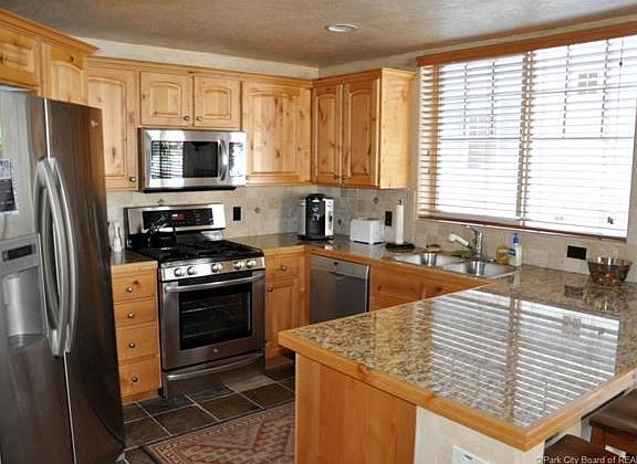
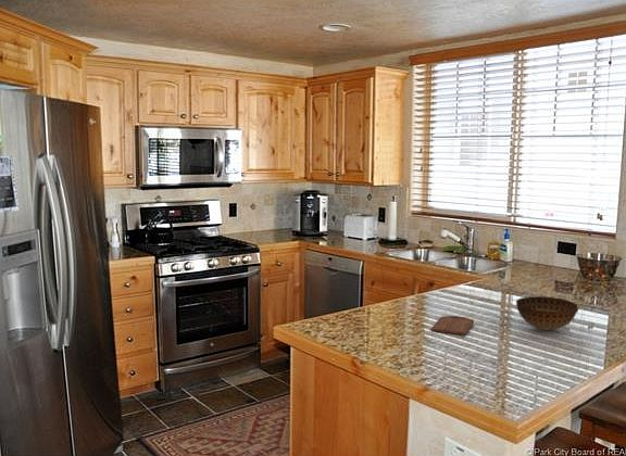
+ cutting board (453, 324)
+ bowl (546, 316)
